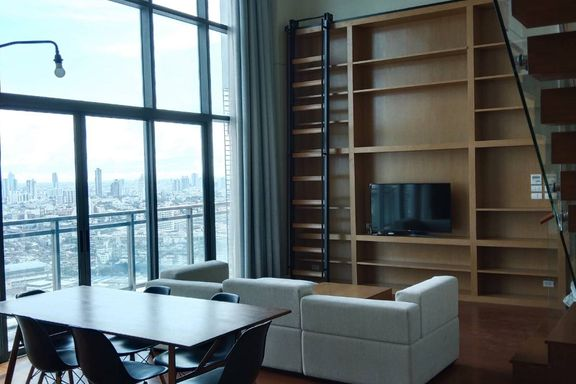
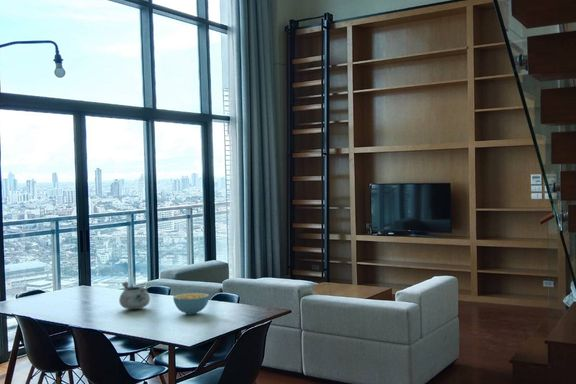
+ decorative bowl (135, 296)
+ cereal bowl (191, 304)
